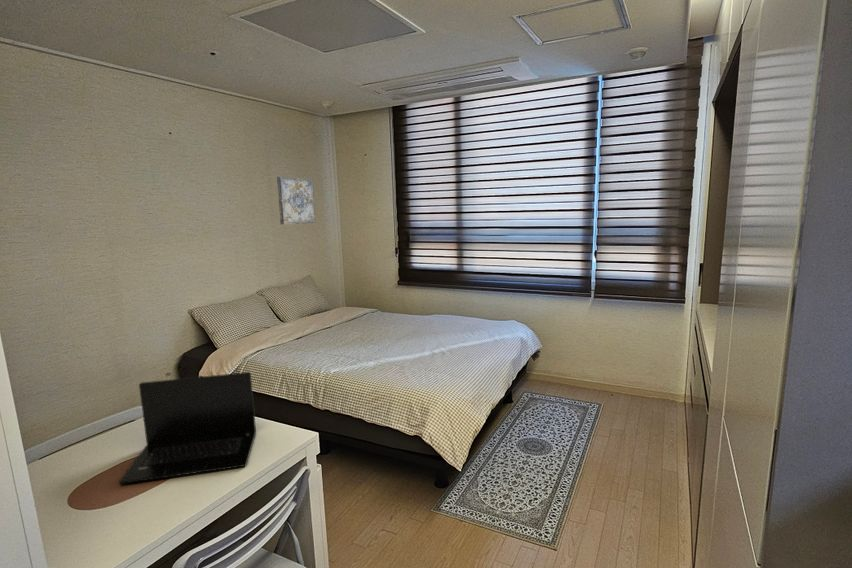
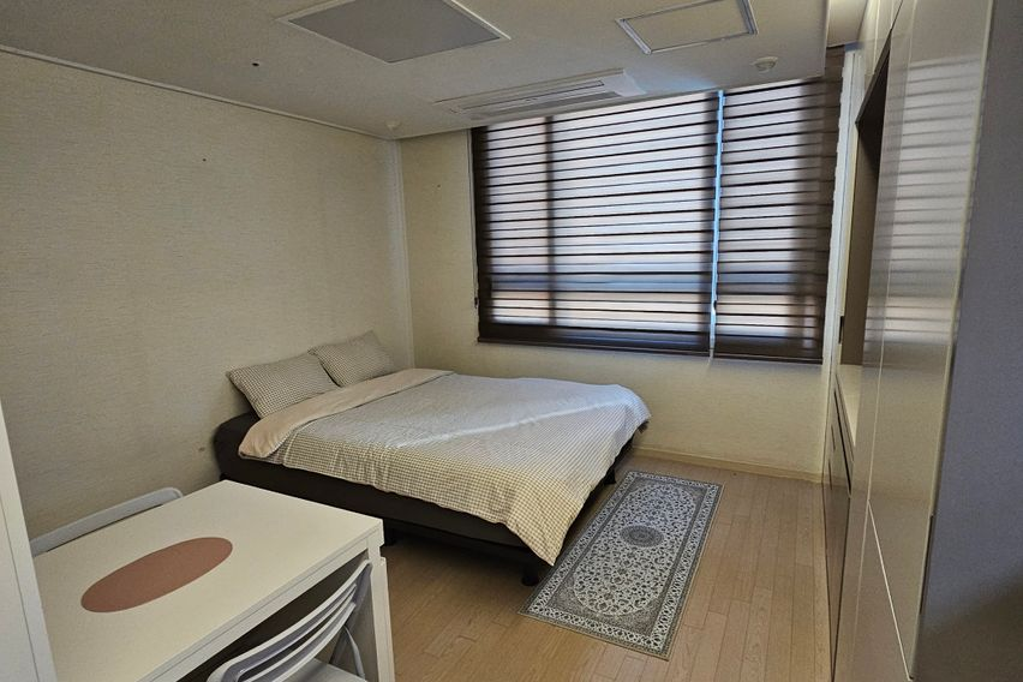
- laptop (190, 423)
- wall art (297, 201)
